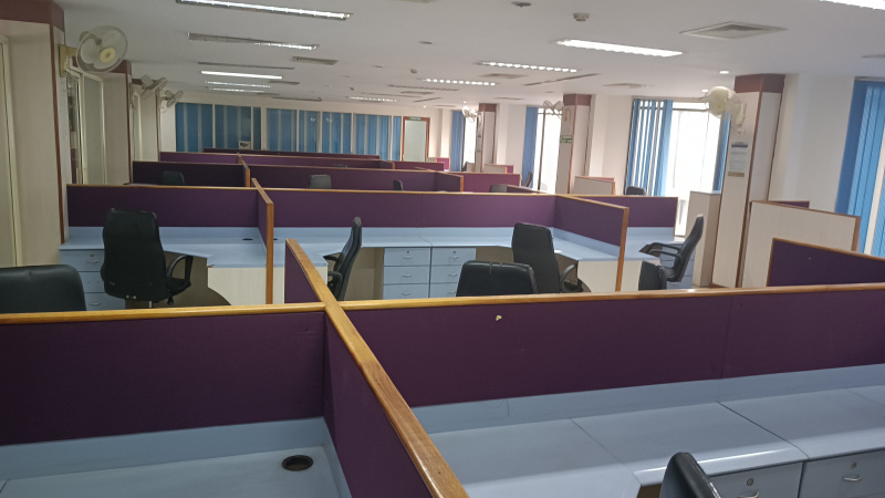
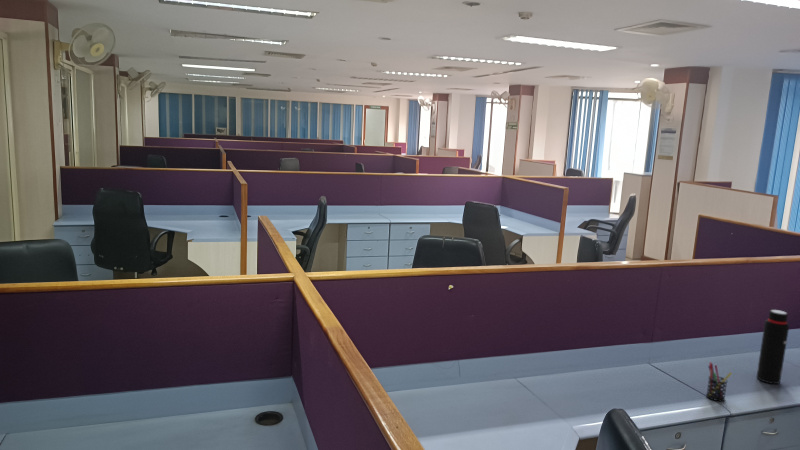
+ water bottle (773, 345)
+ pen holder (715, 381)
